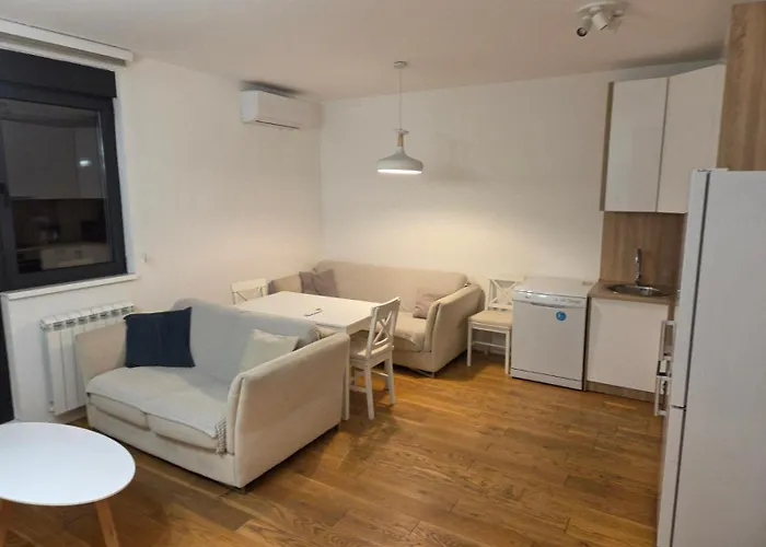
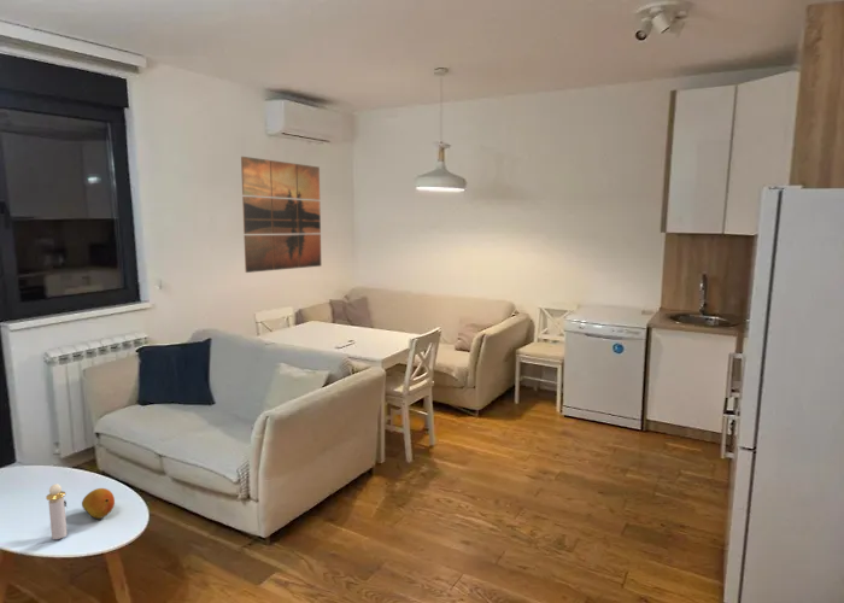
+ fruit (98, 500)
+ wall art (285, 216)
+ perfume bottle (57, 510)
